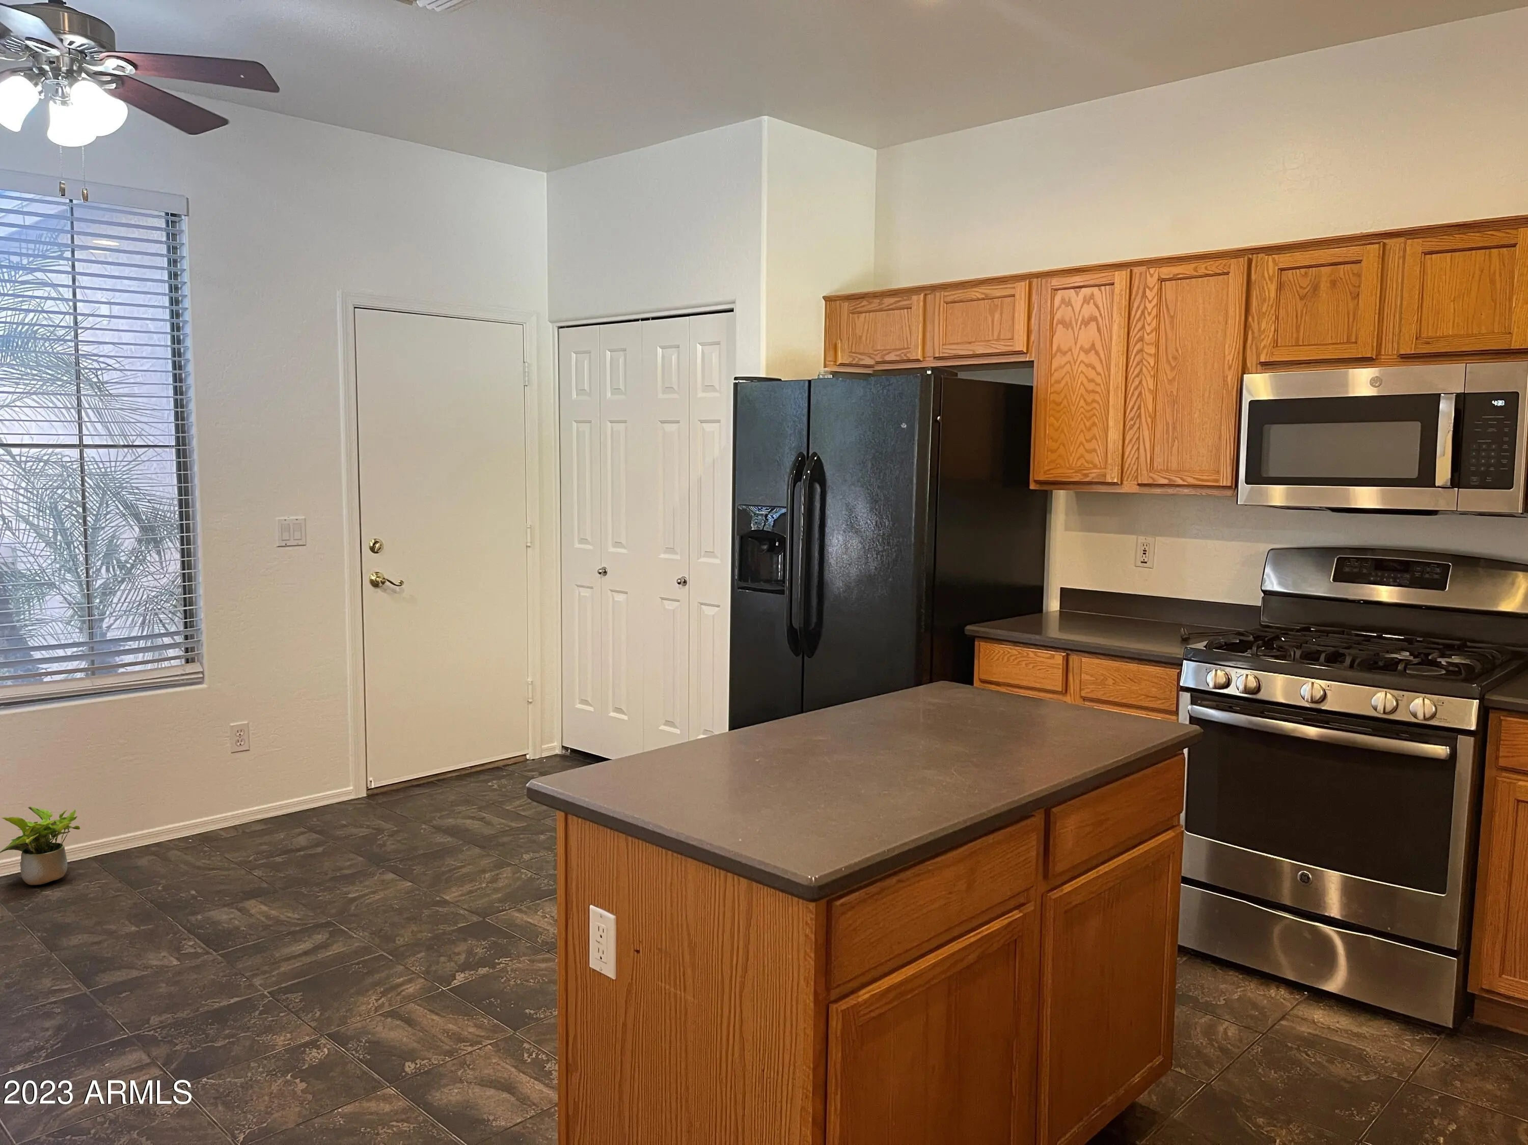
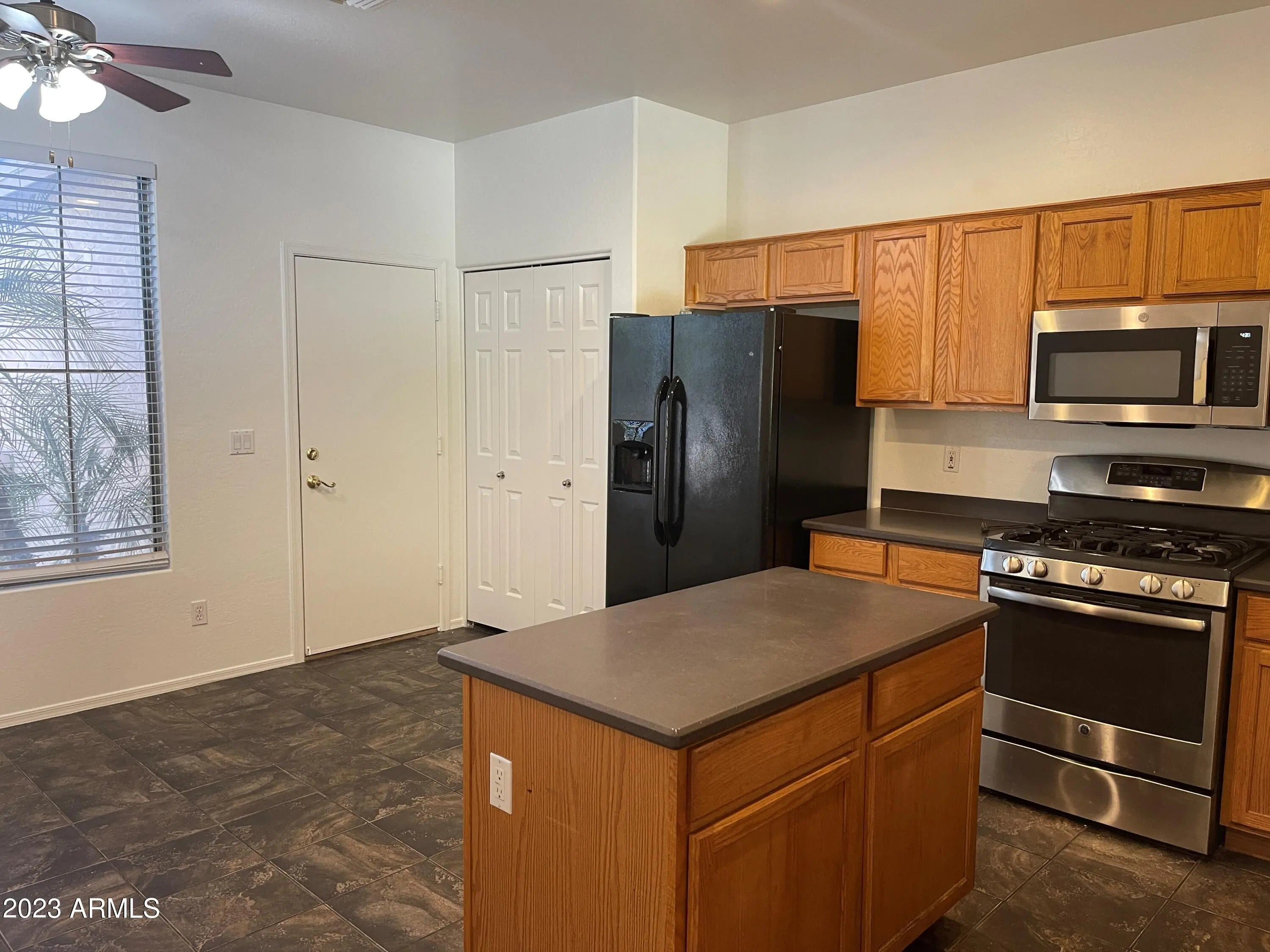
- potted plant (40, 844)
